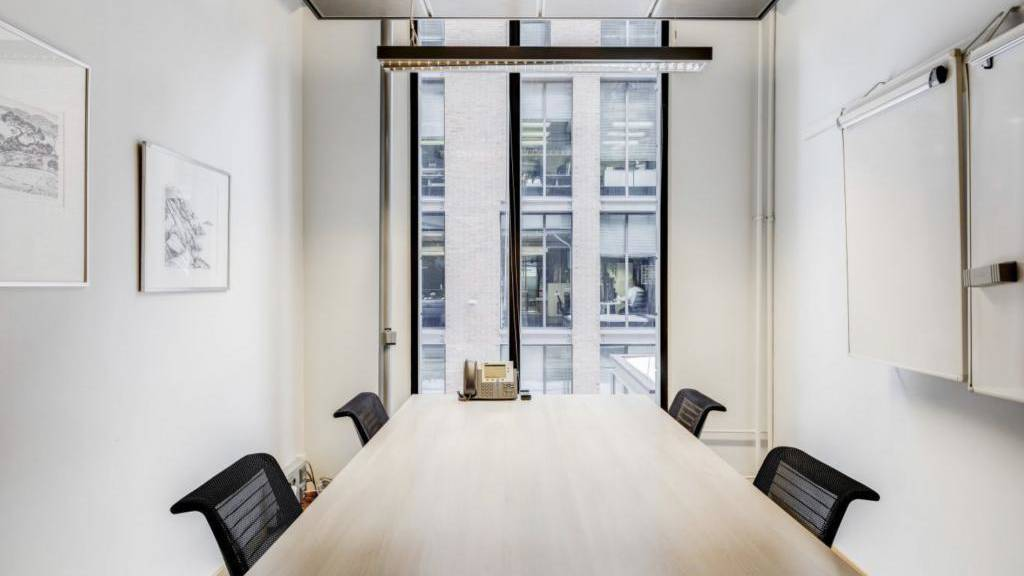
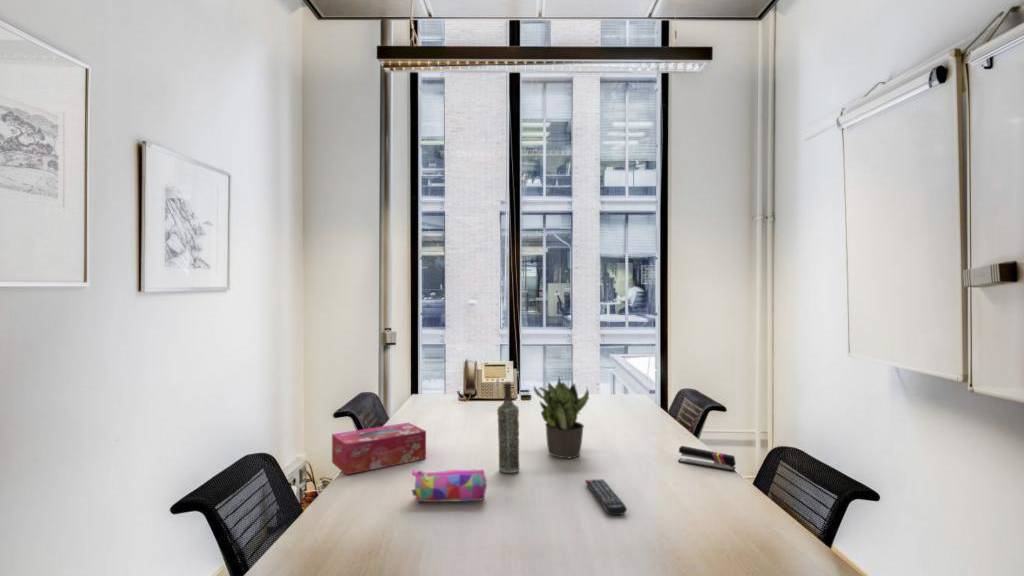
+ potted plant (565, 412)
+ pencil case (449, 485)
+ remote control (604, 495)
+ tissue box (379, 446)
+ bottle (508, 426)
+ stapler (706, 457)
